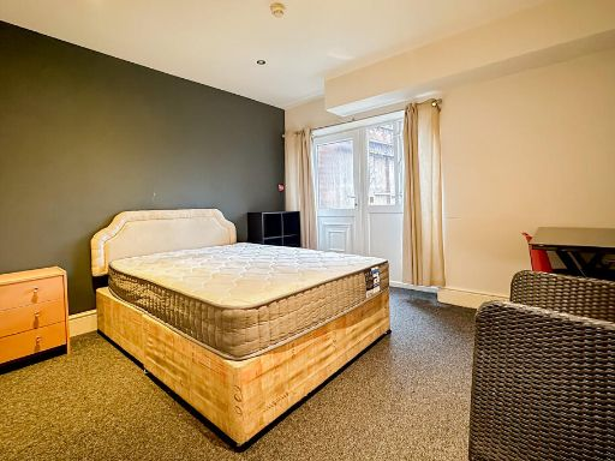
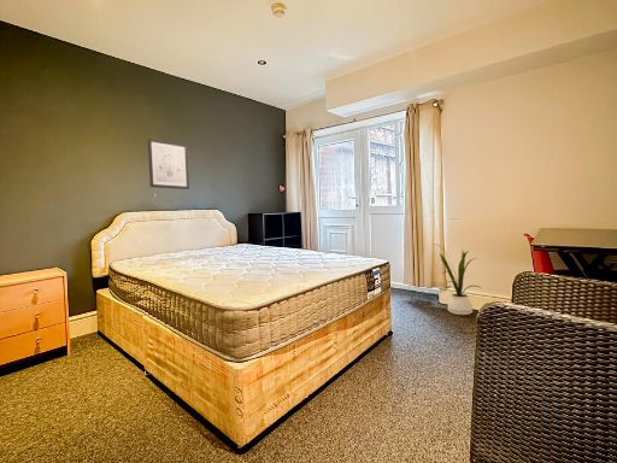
+ wall art (169, 164)
+ house plant (456, 276)
